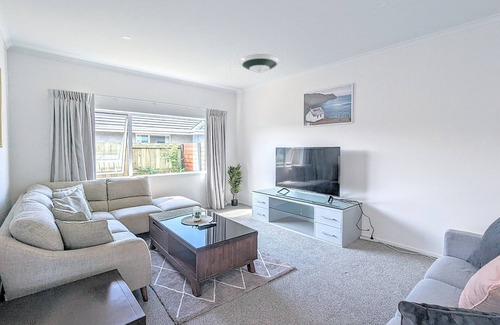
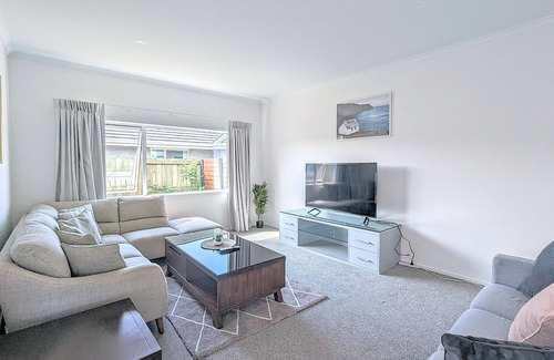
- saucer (259, 66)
